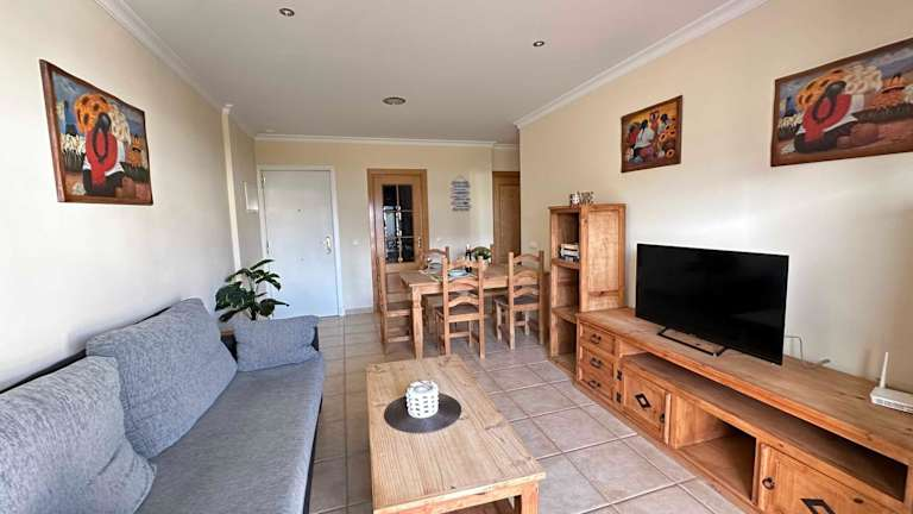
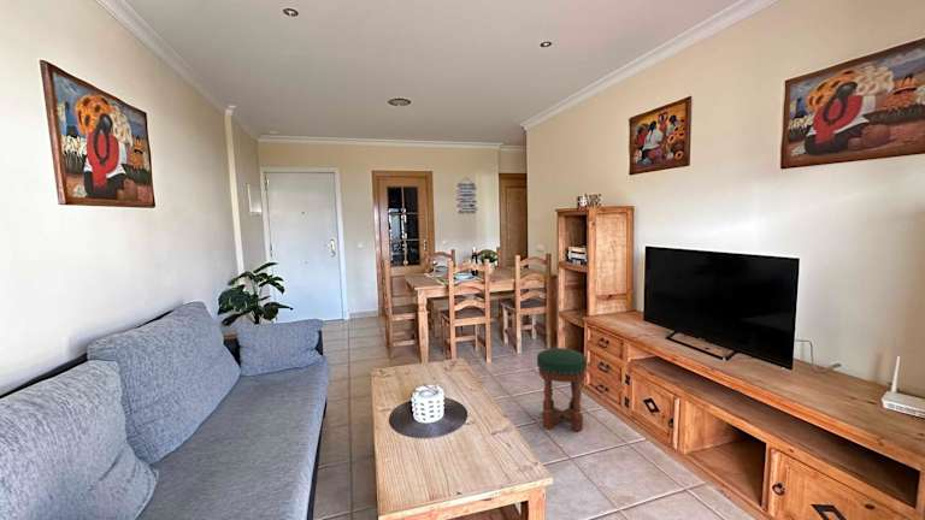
+ stool (561, 380)
